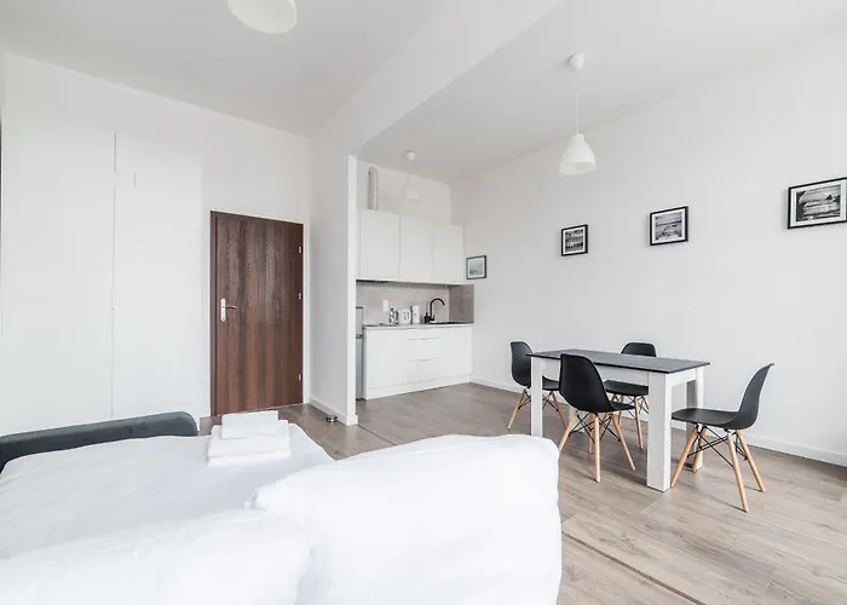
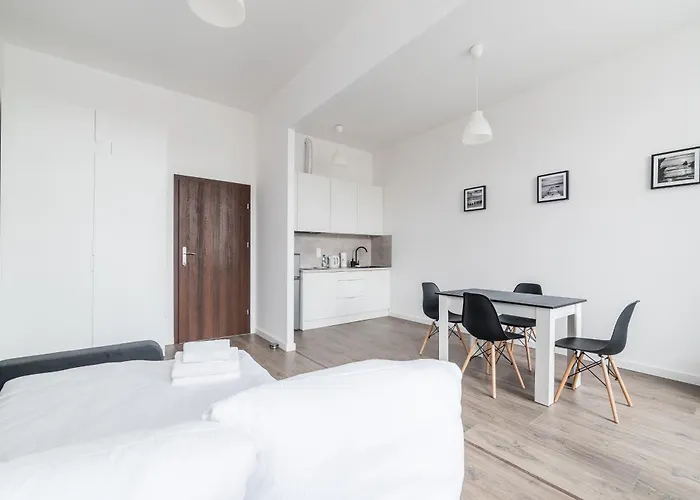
- wall art (476, 267)
